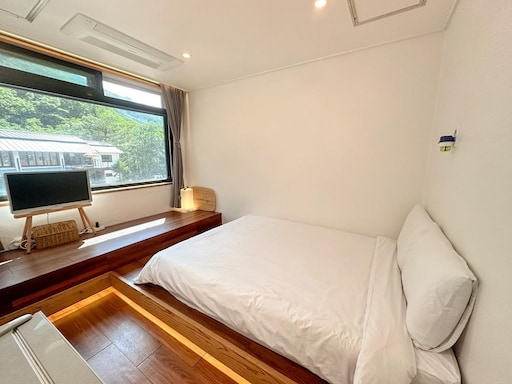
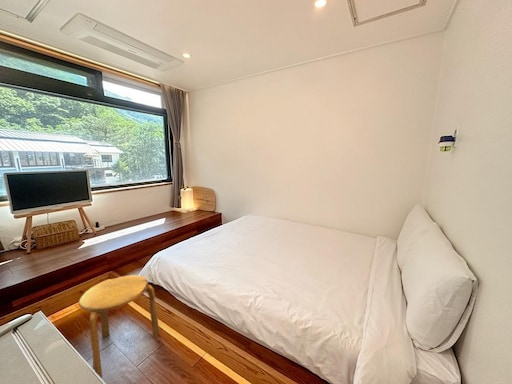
+ stool (116, 308)
